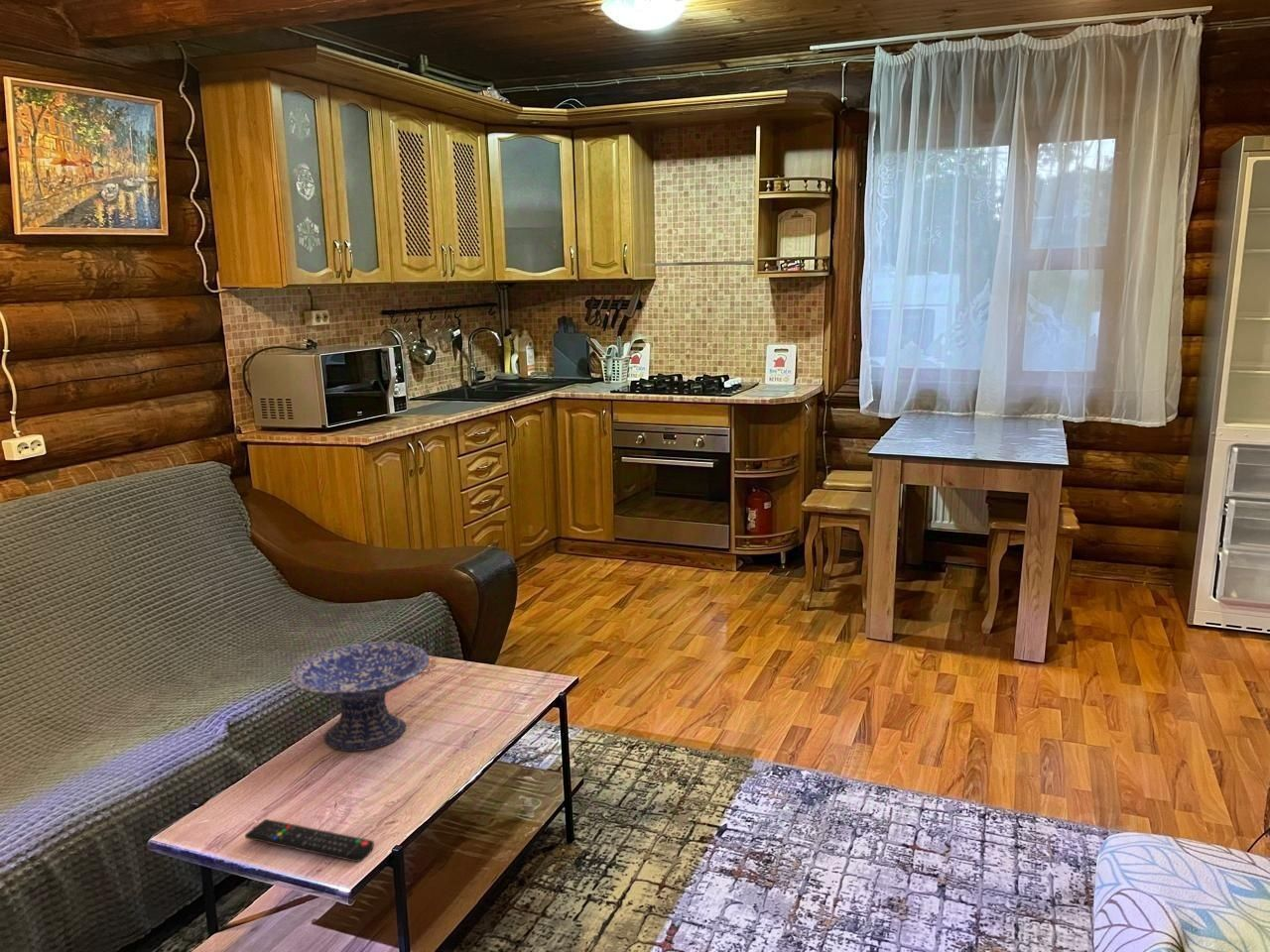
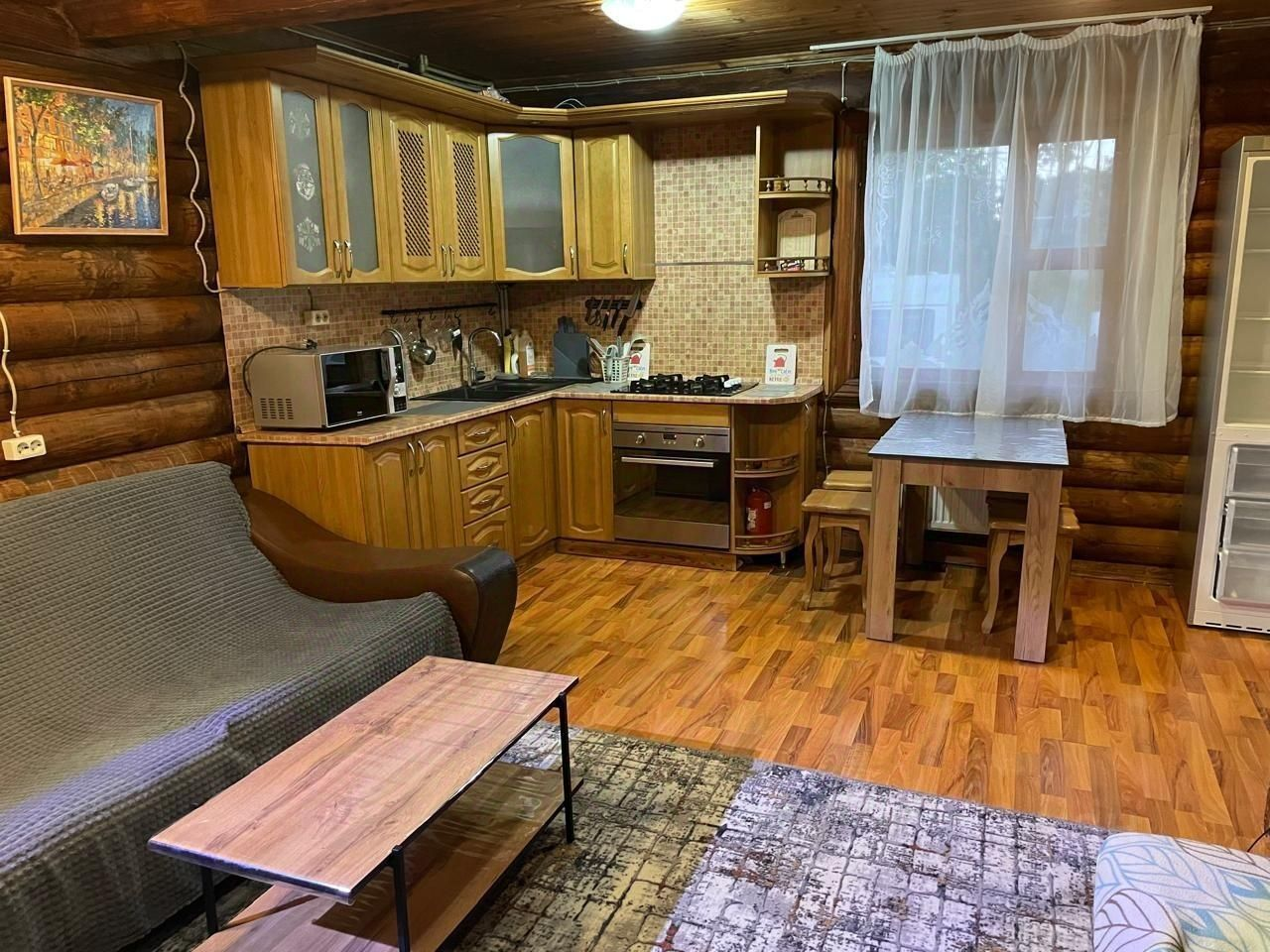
- decorative bowl (362, 698)
- remote control (310, 841)
